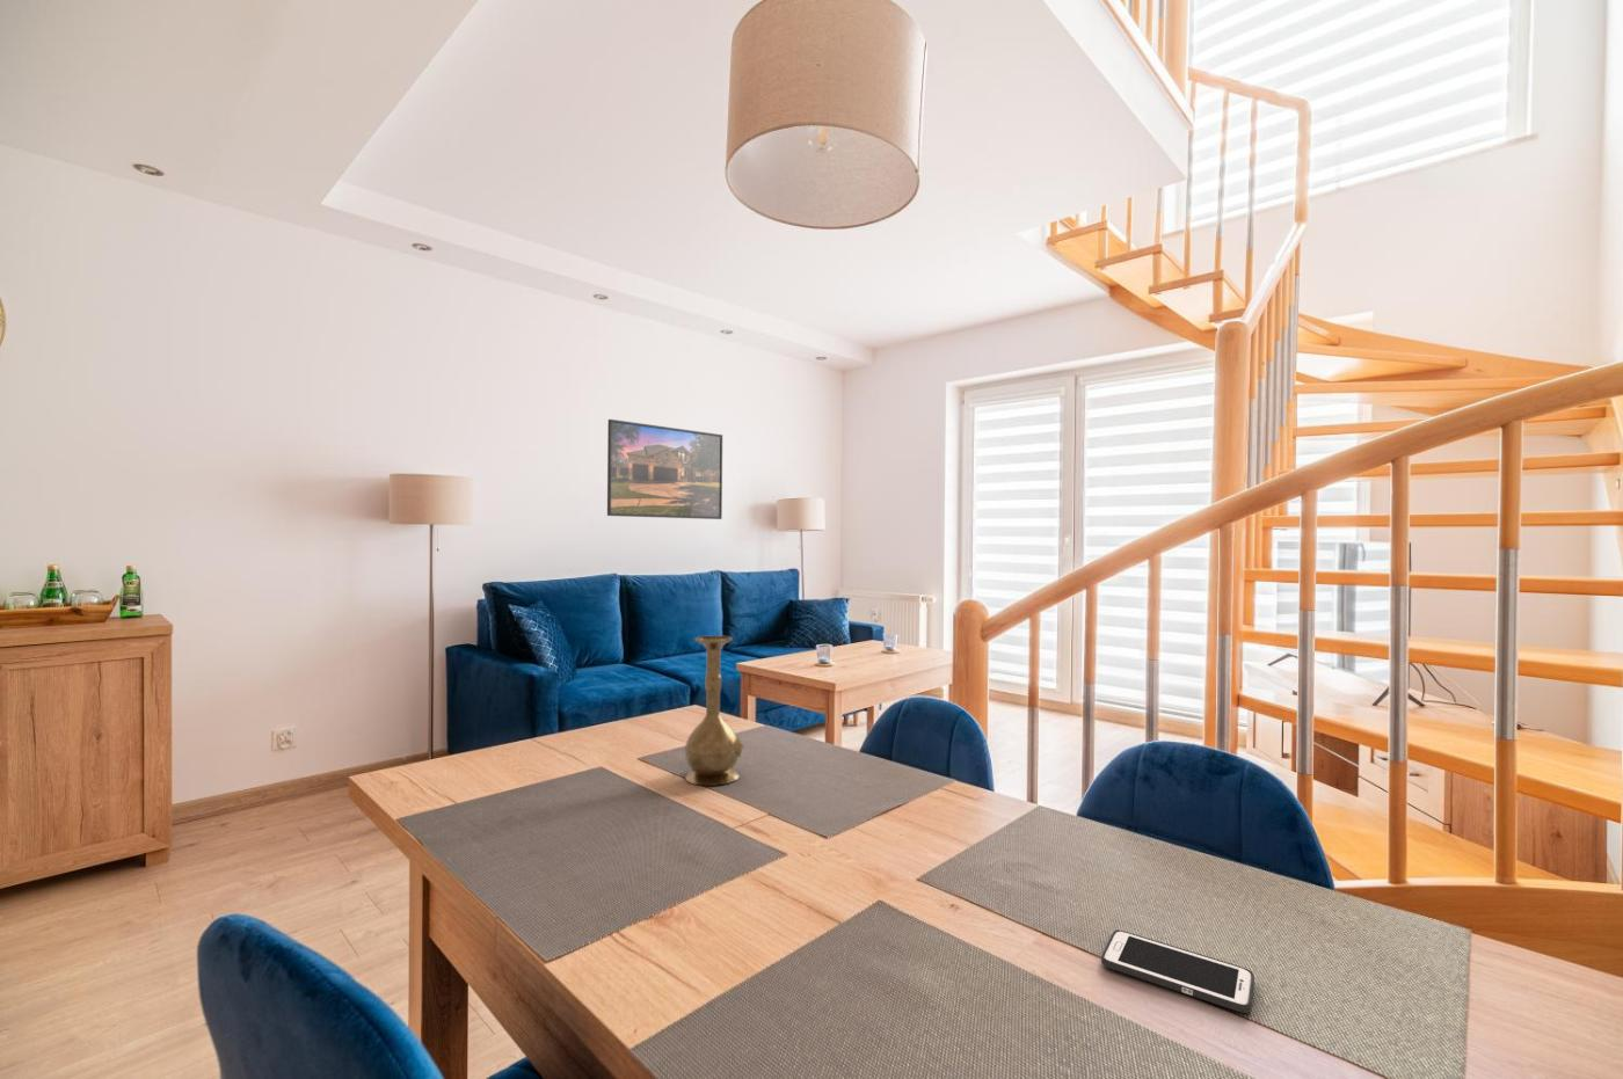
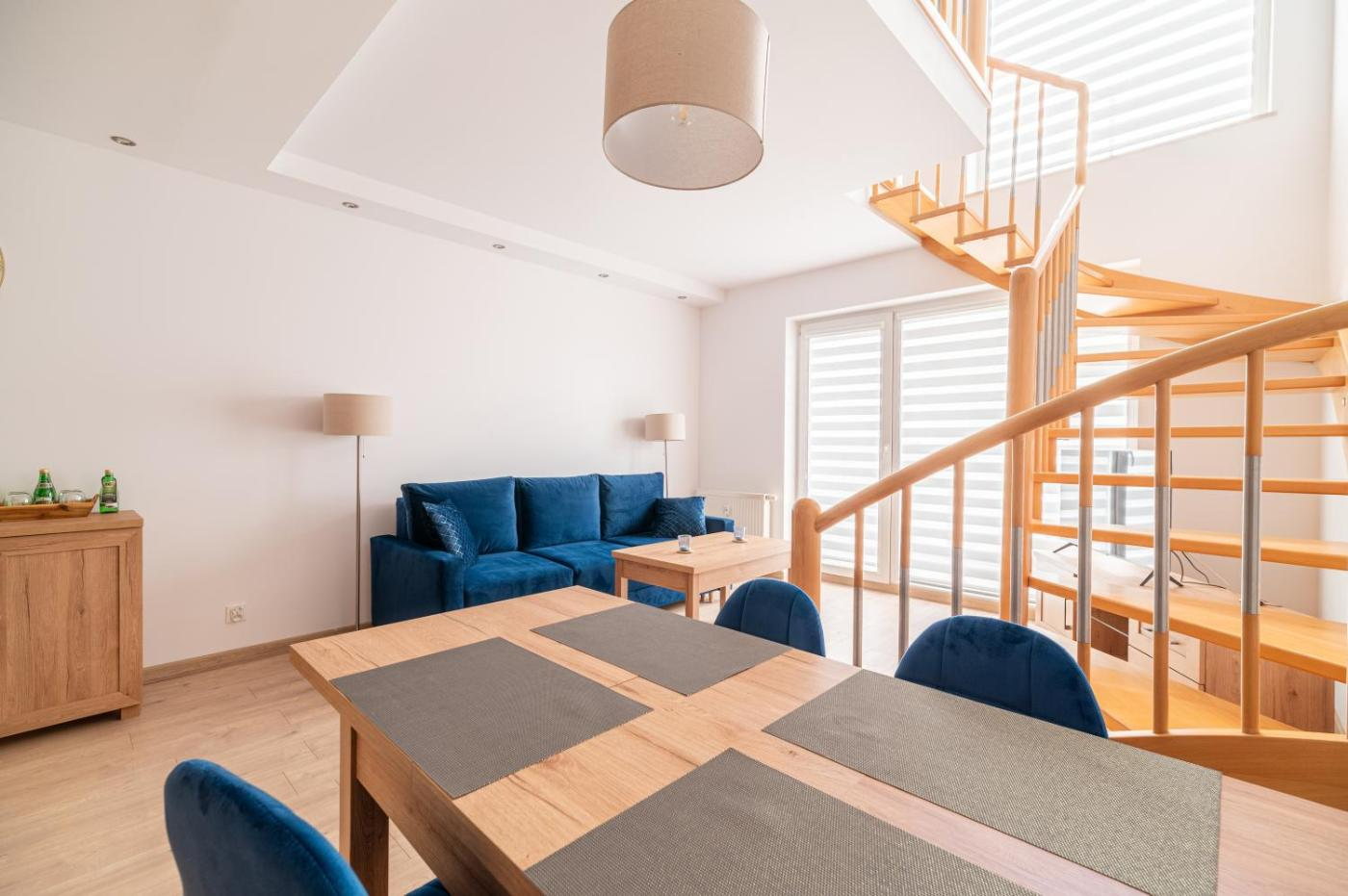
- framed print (668, 472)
- vase (713, 707)
- cell phone (1175, 968)
